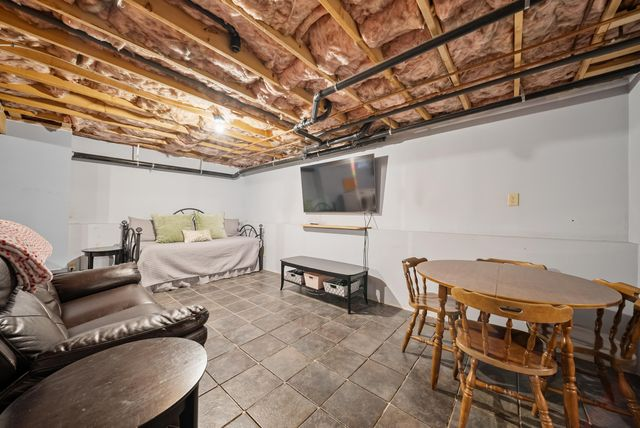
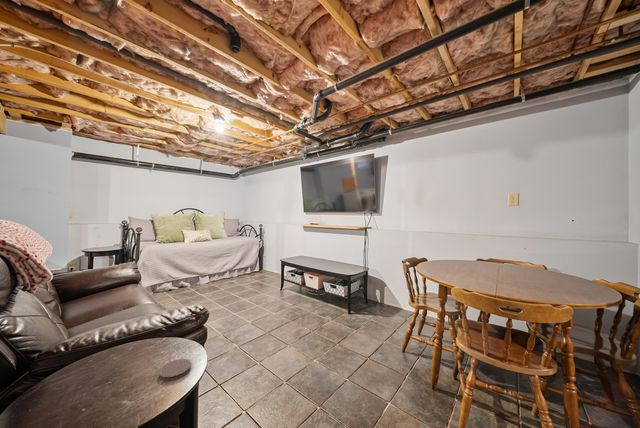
+ coaster (175, 369)
